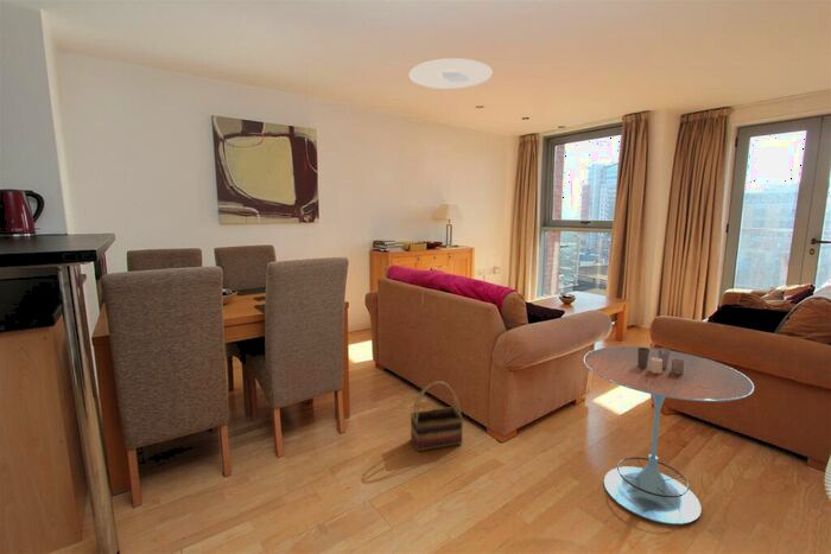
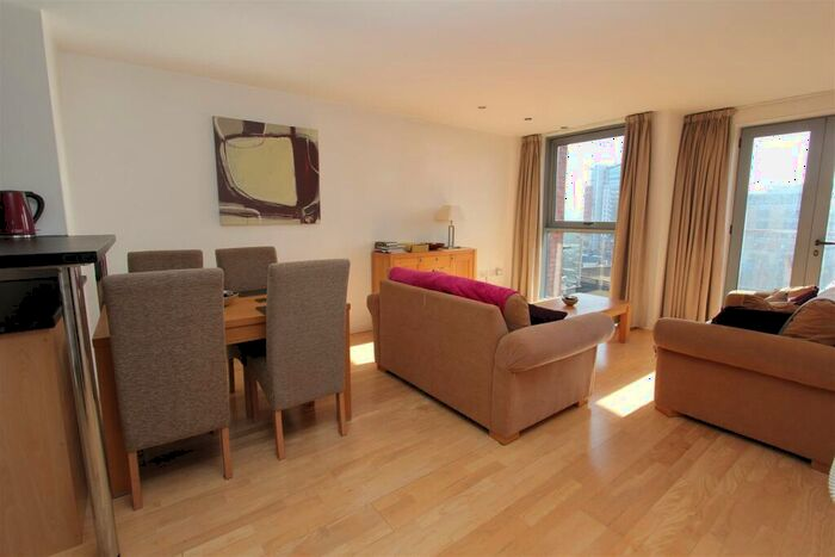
- ceiling light (450, 70)
- basket (436, 412)
- side table (655, 420)
